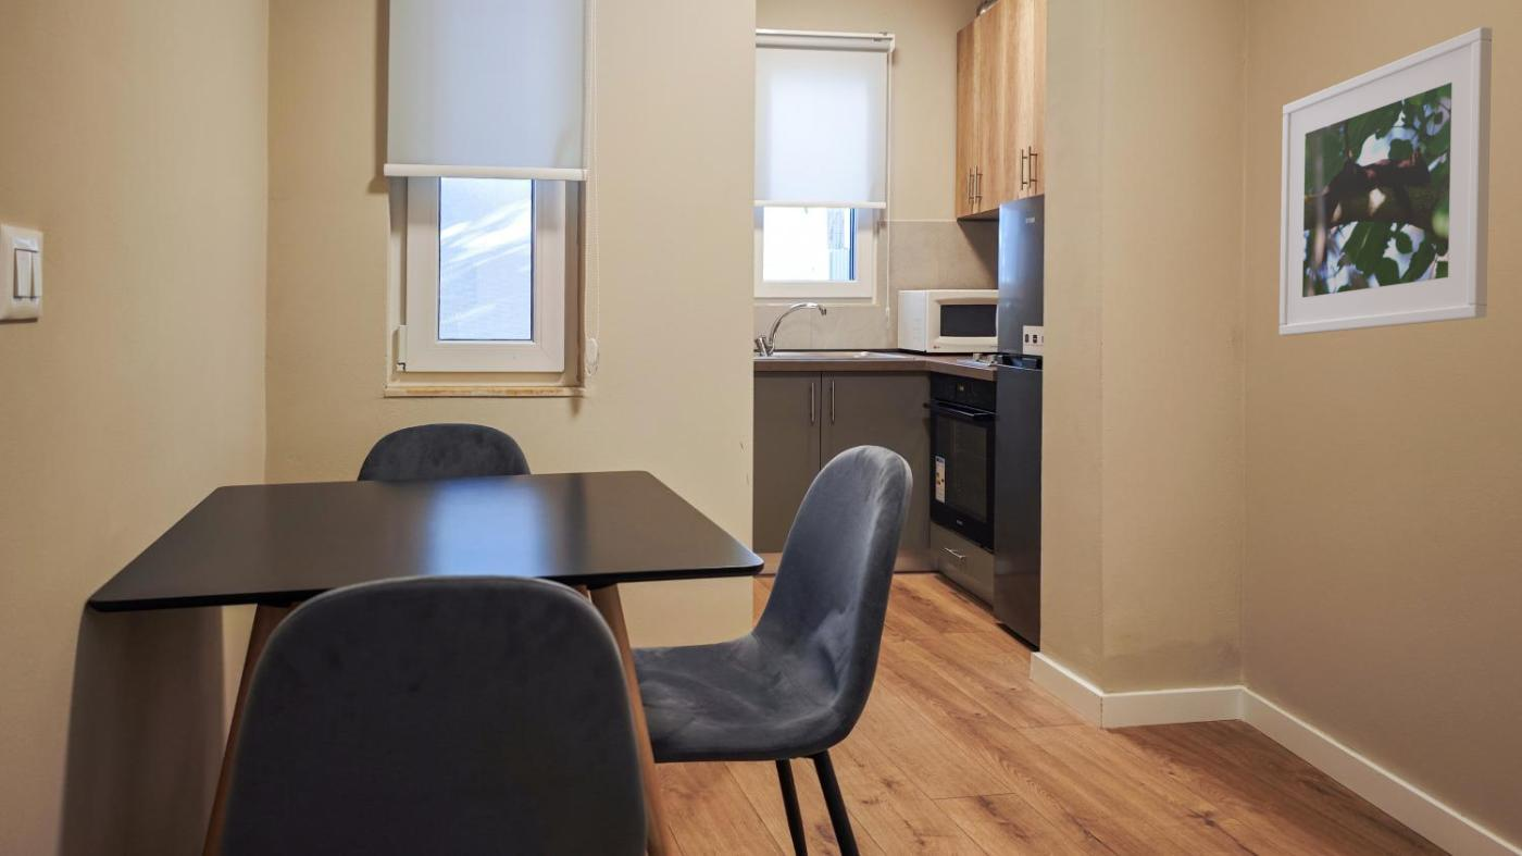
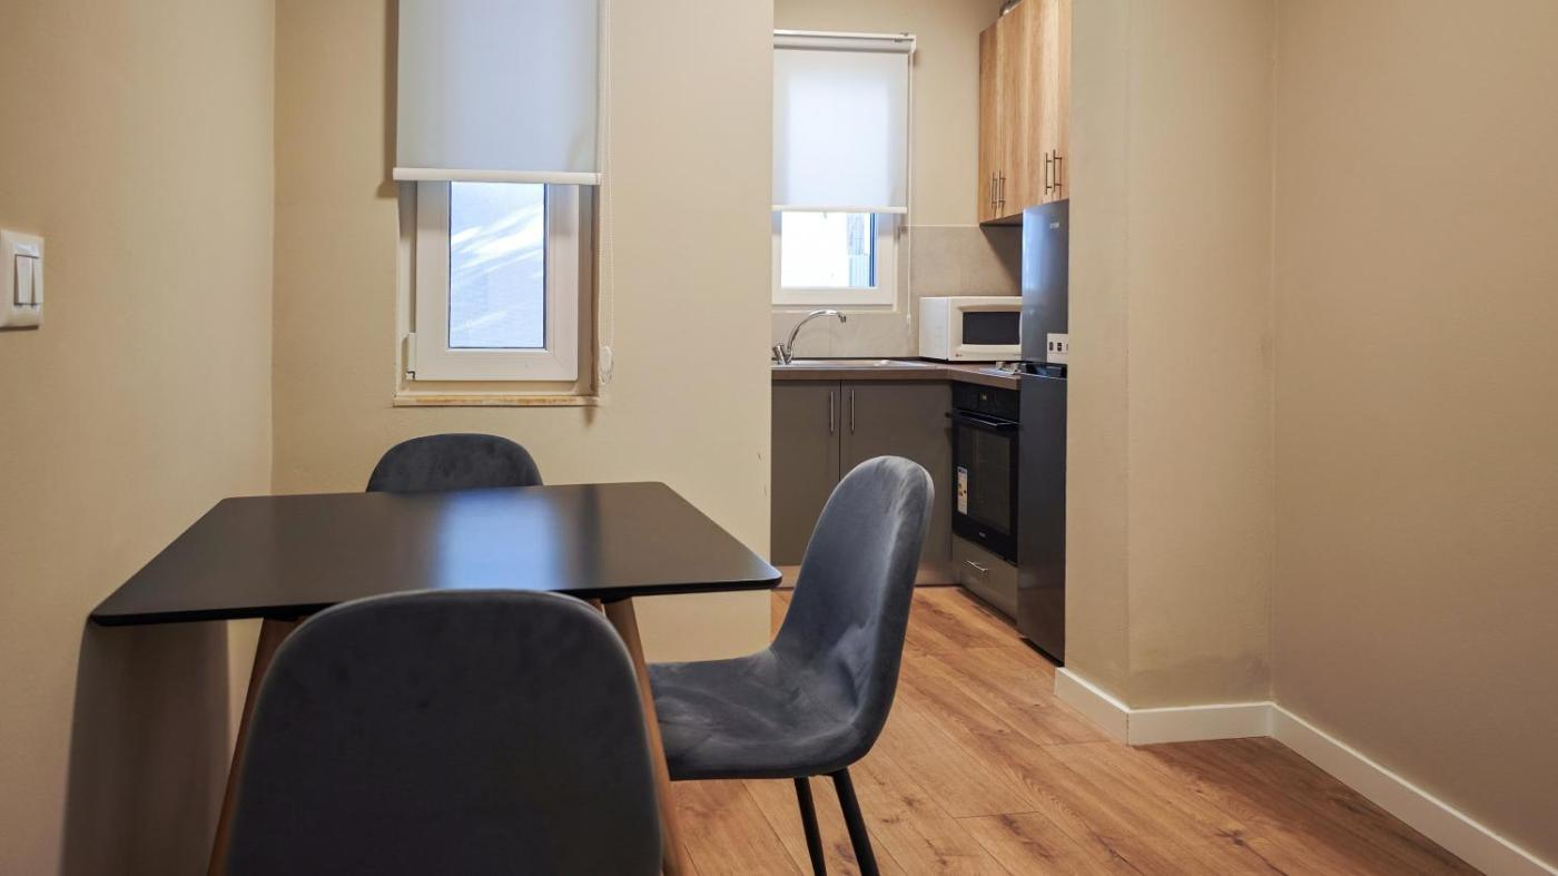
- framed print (1372, 199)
